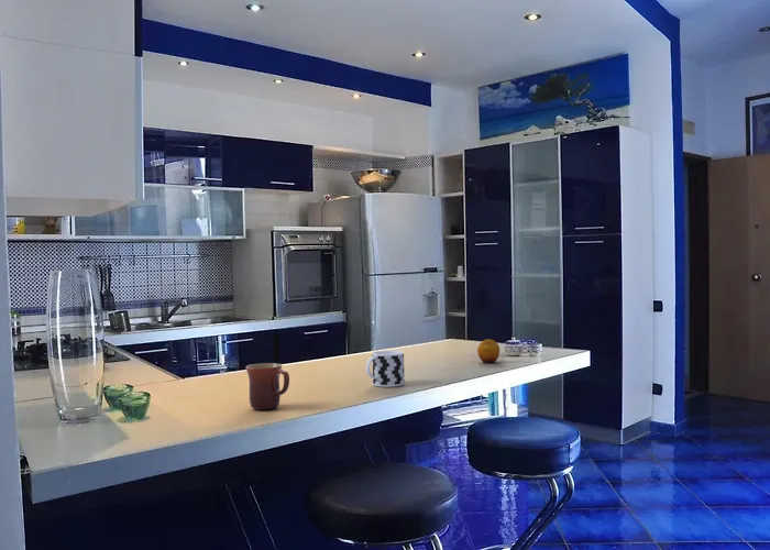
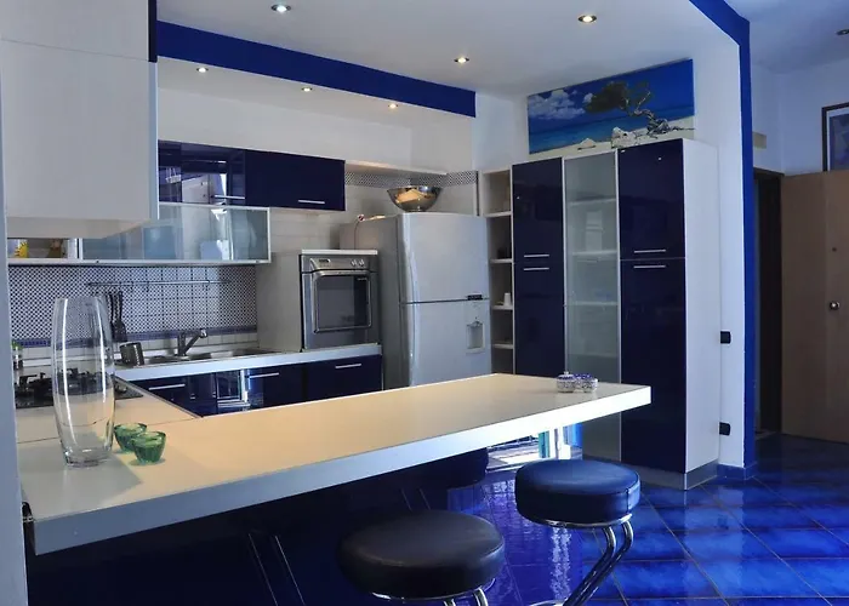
- cup (384, 369)
- fruit (488, 351)
- mug (268, 386)
